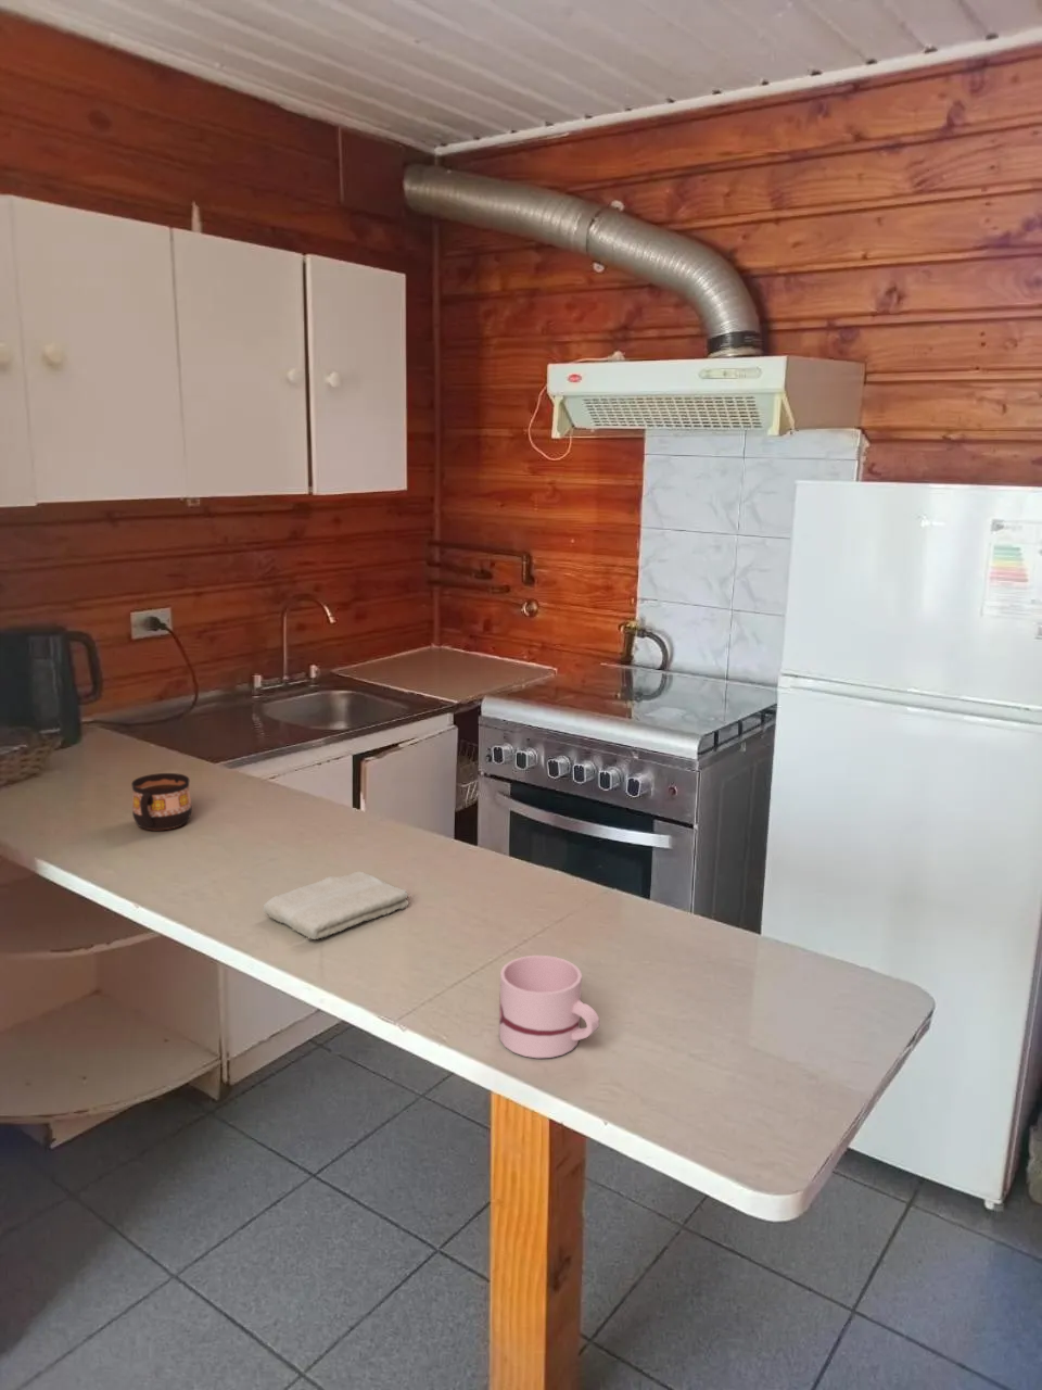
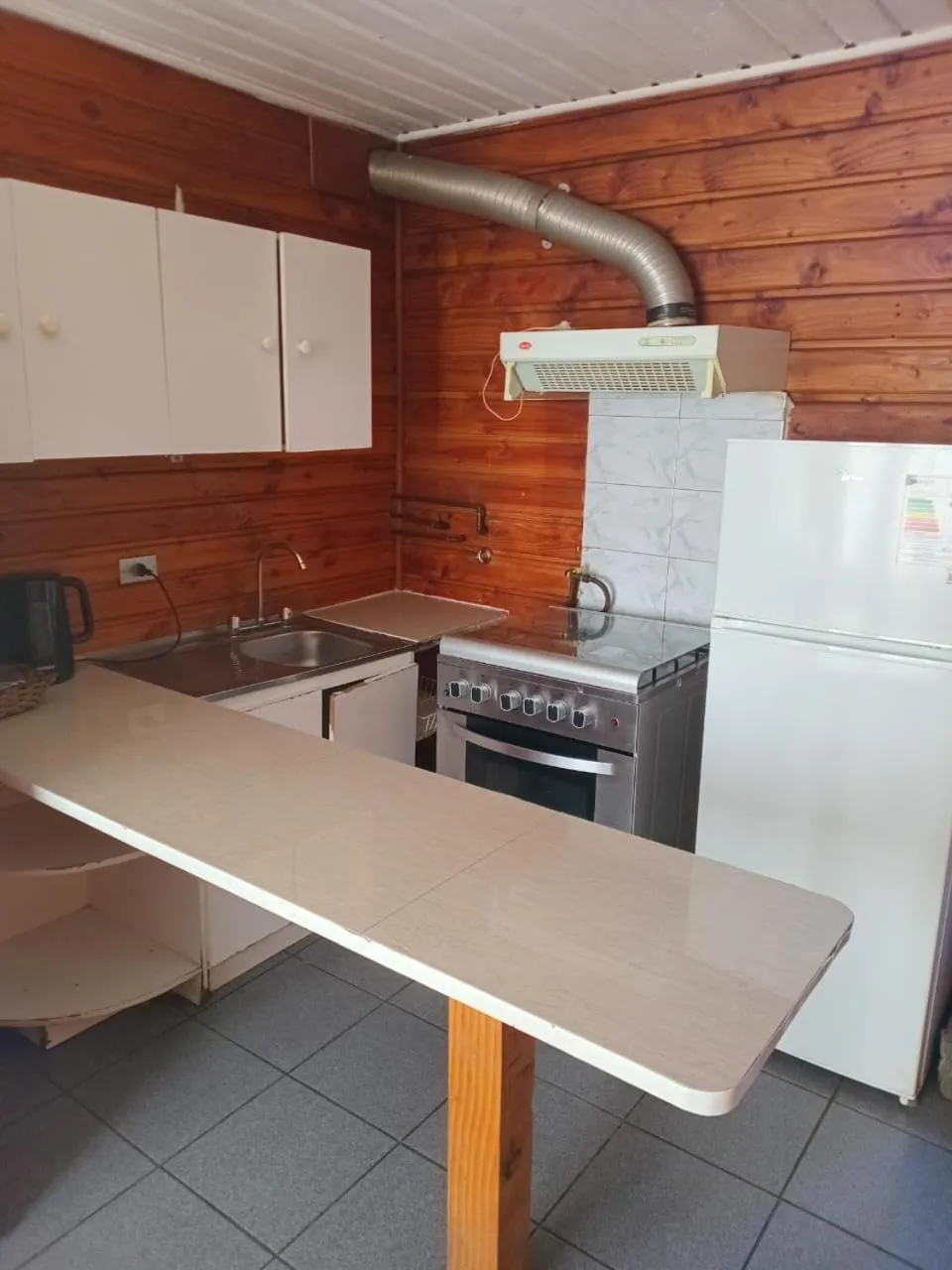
- washcloth (338, 903)
- mug (549, 1009)
- cup (159, 802)
